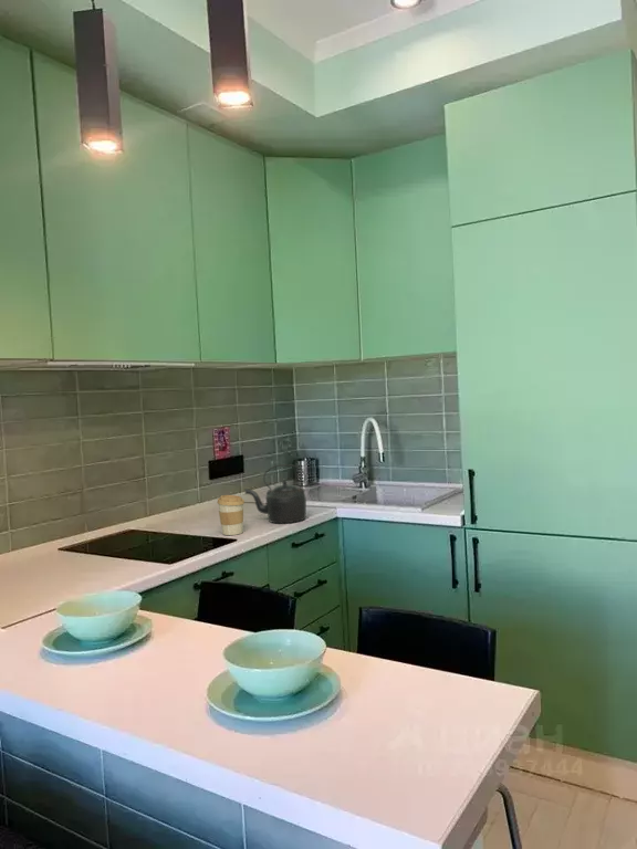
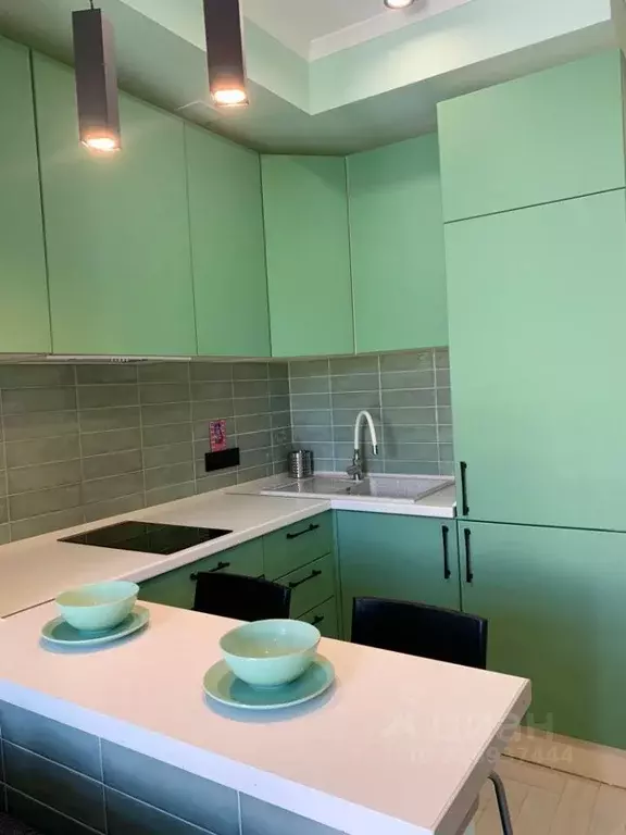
- coffee cup (231, 514)
- kettle (275, 492)
